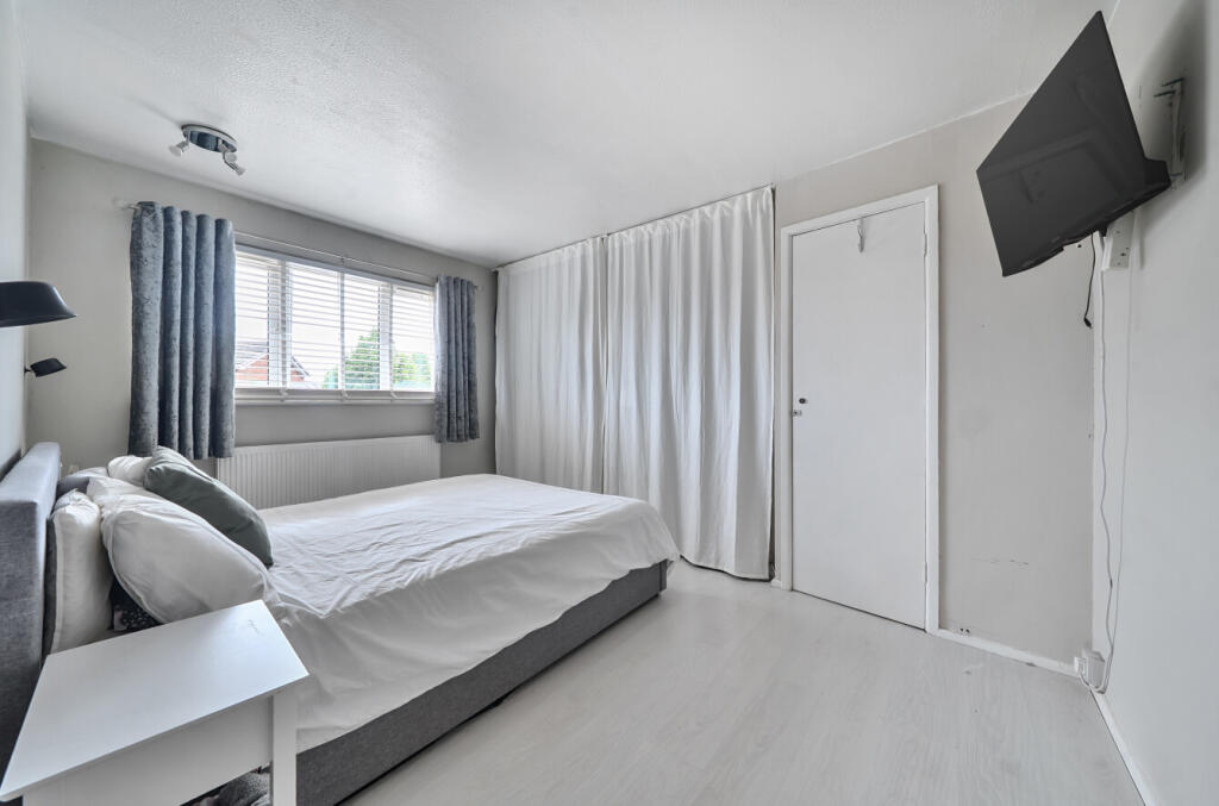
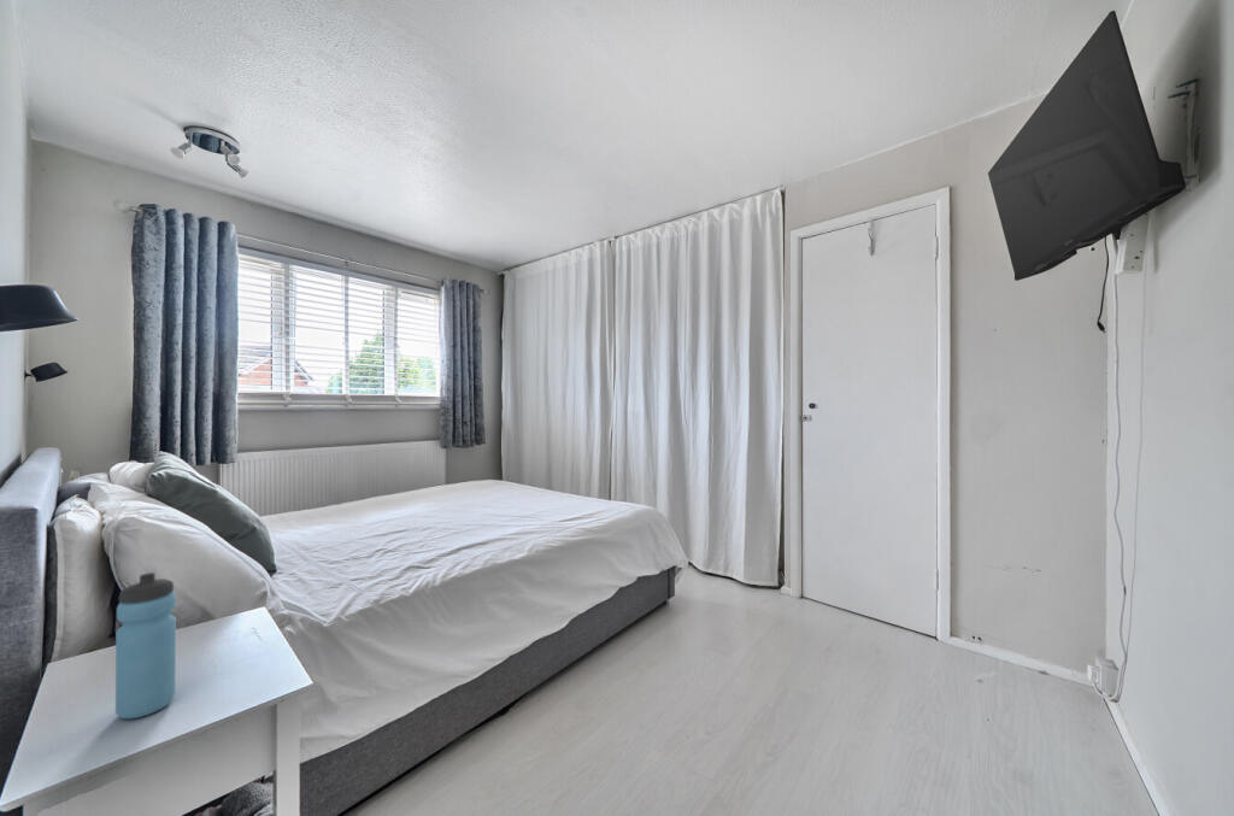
+ water bottle (146, 640)
